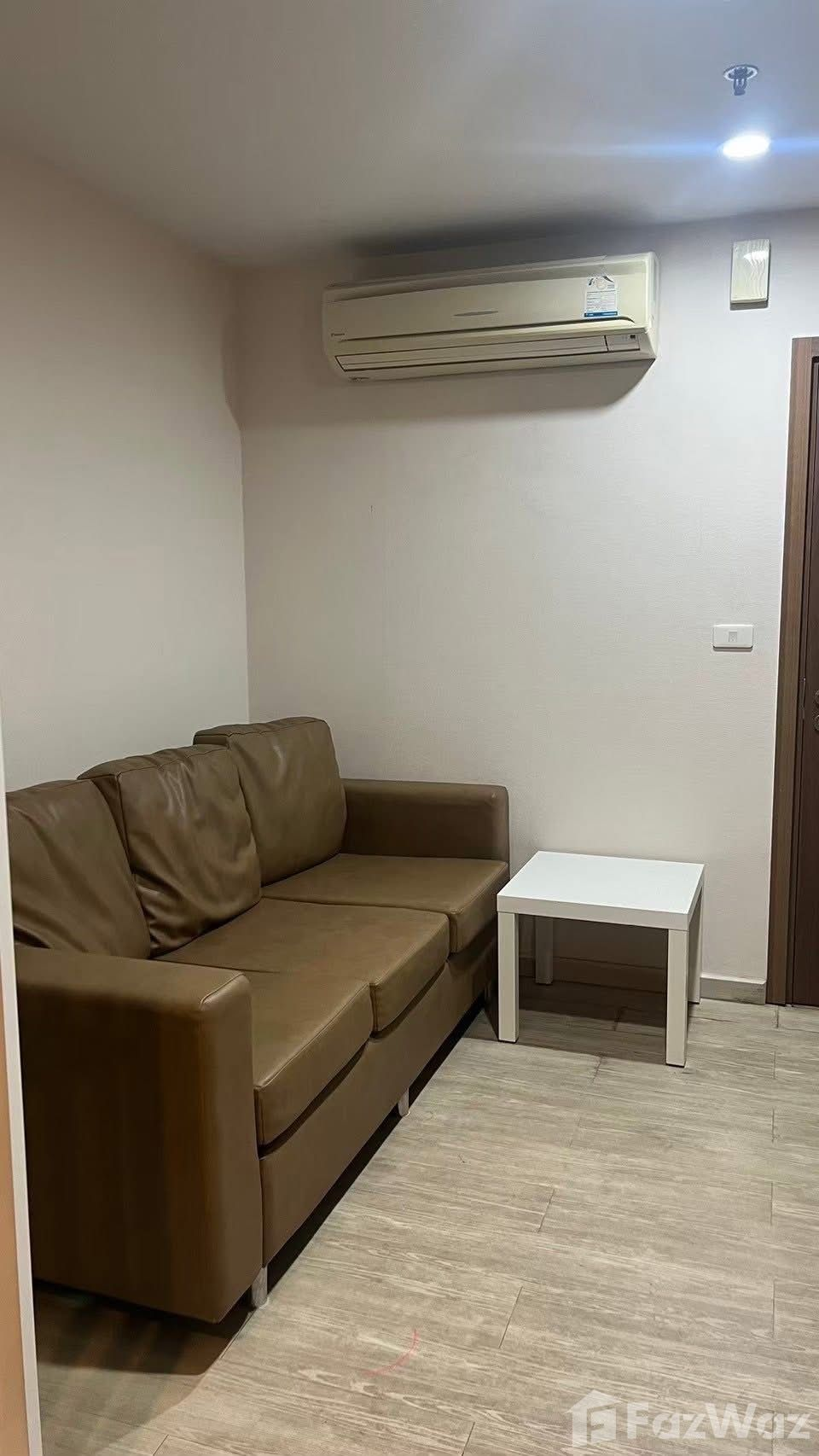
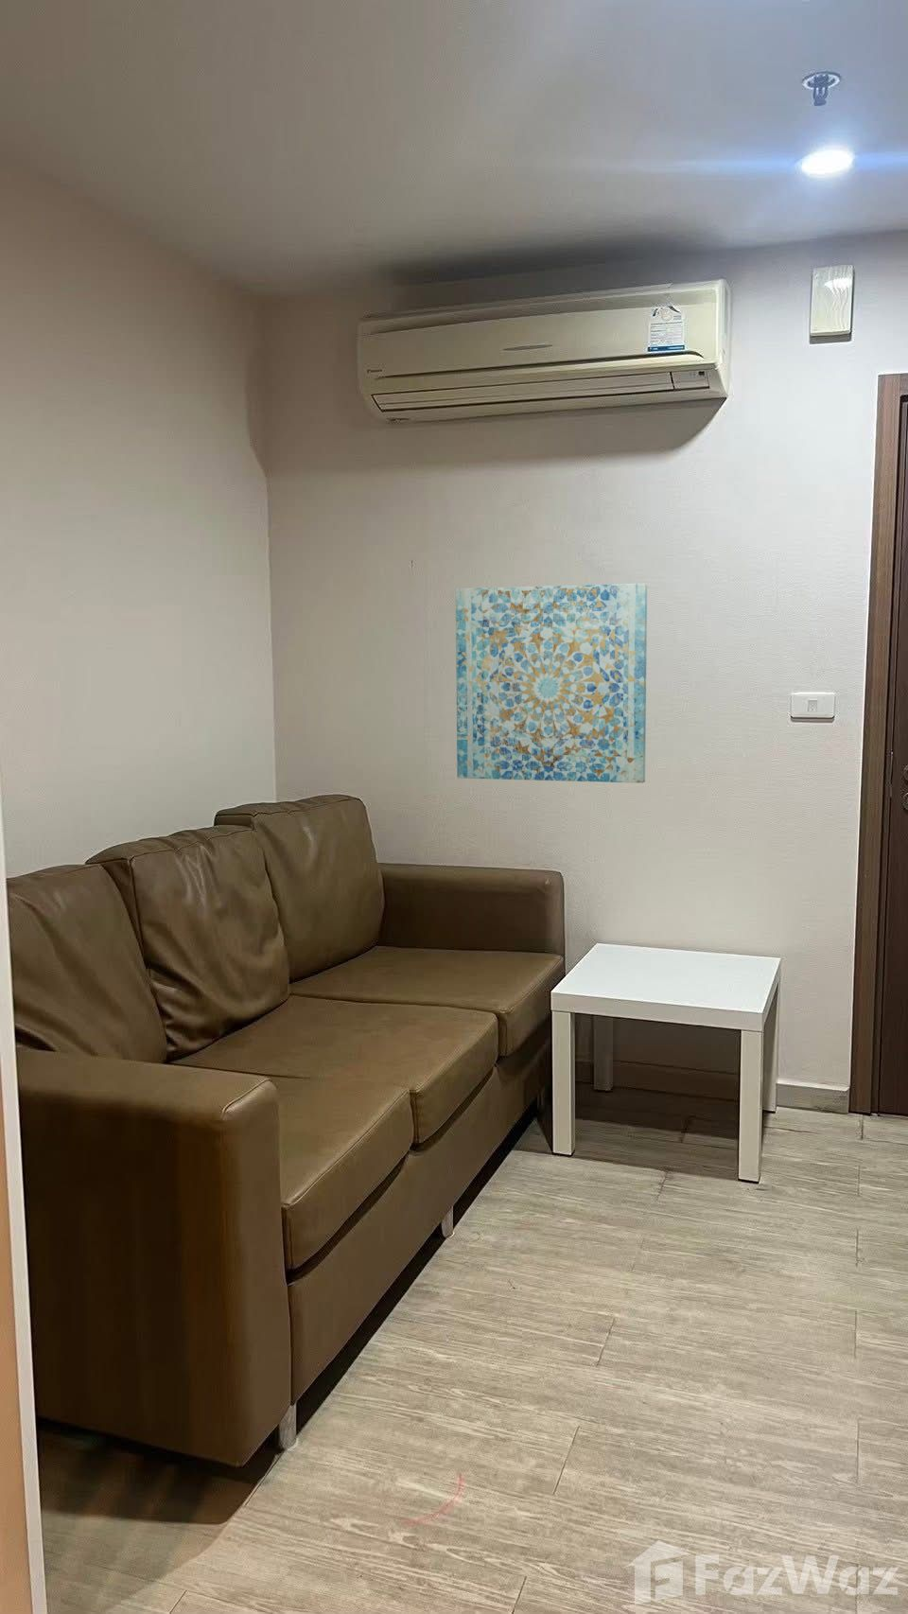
+ wall art (549, 684)
